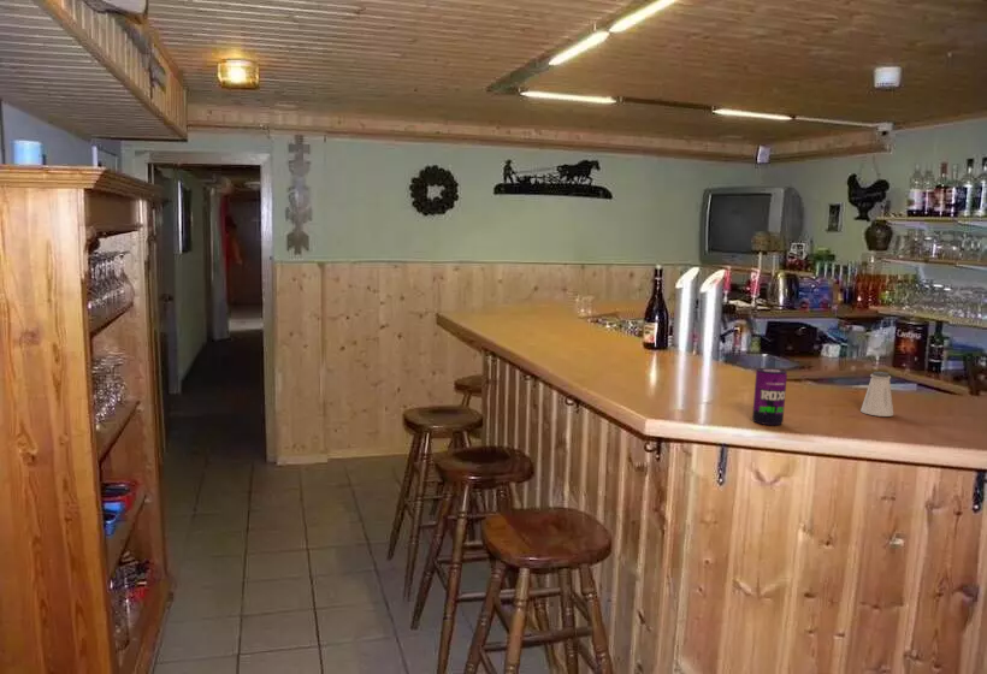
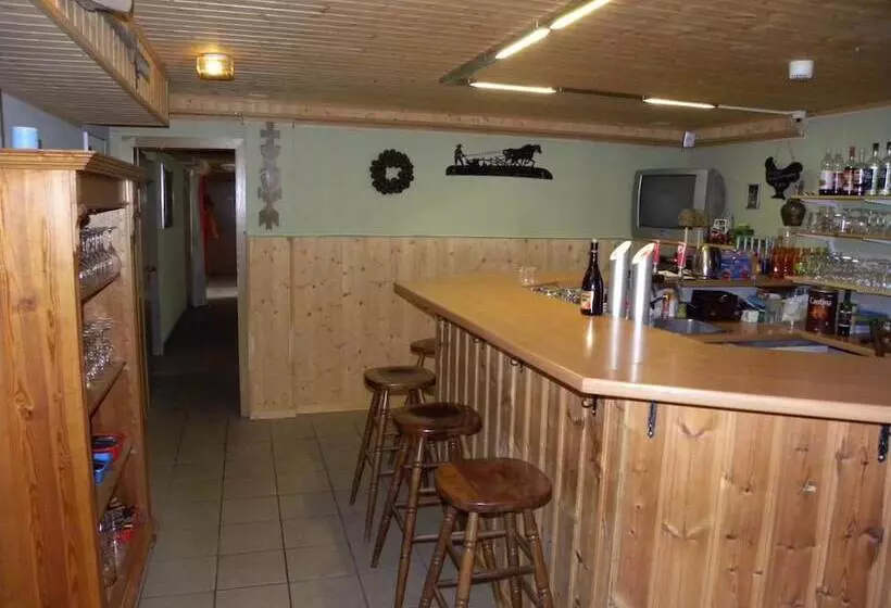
- beverage can (769, 396)
- saltshaker (879, 392)
